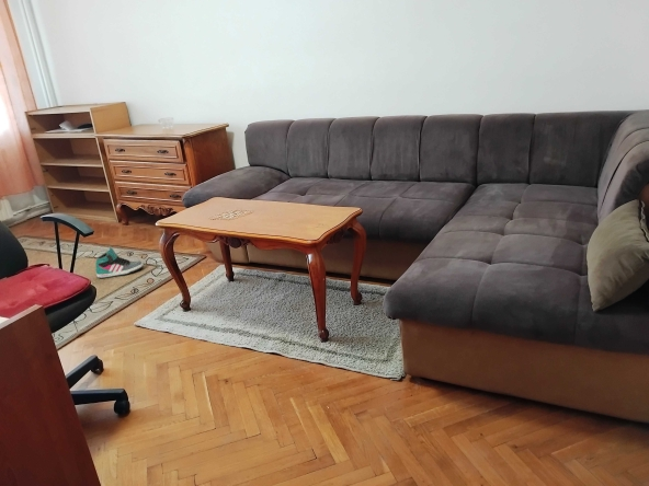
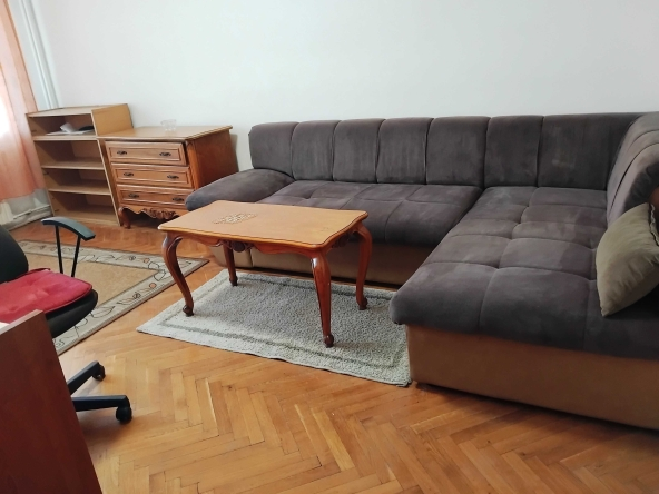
- sneaker (117, 259)
